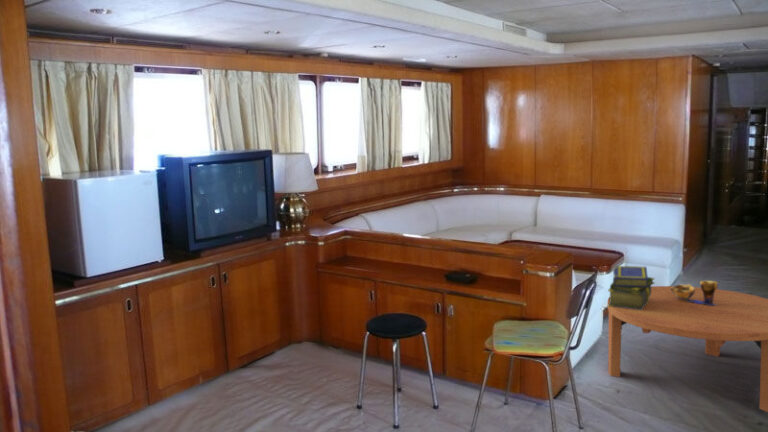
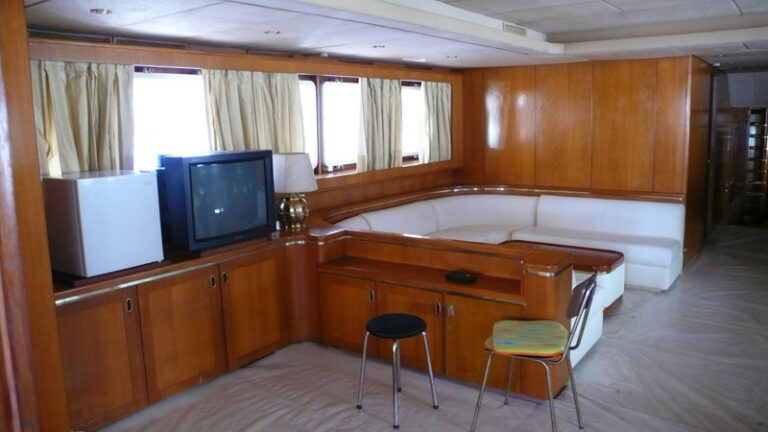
- coffee table (697, 338)
- stack of books (631, 286)
- decorative bowl (694, 291)
